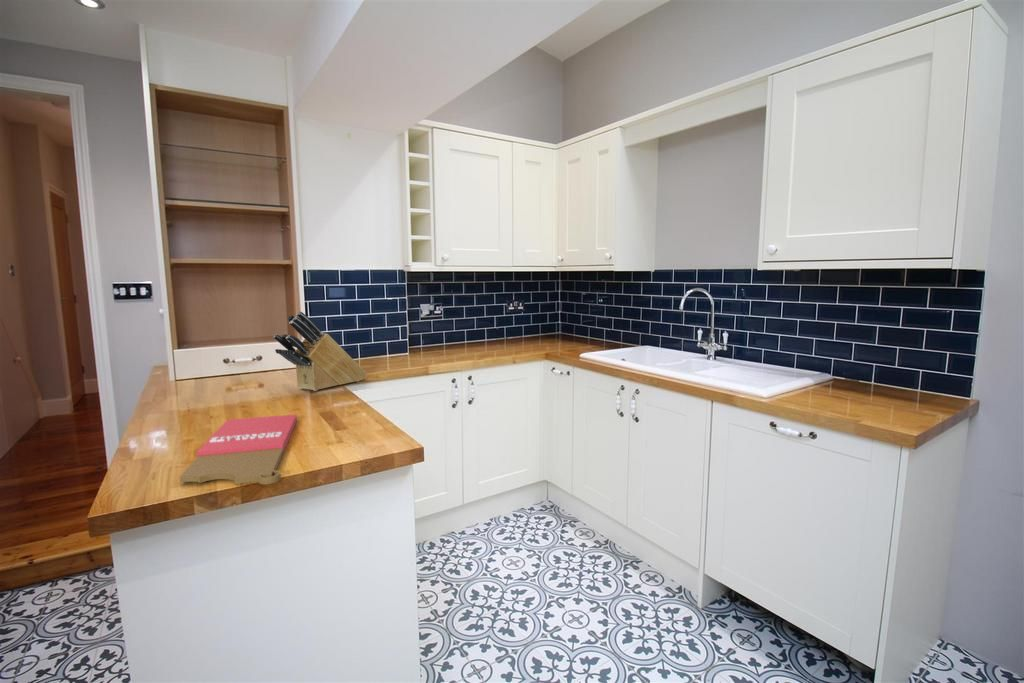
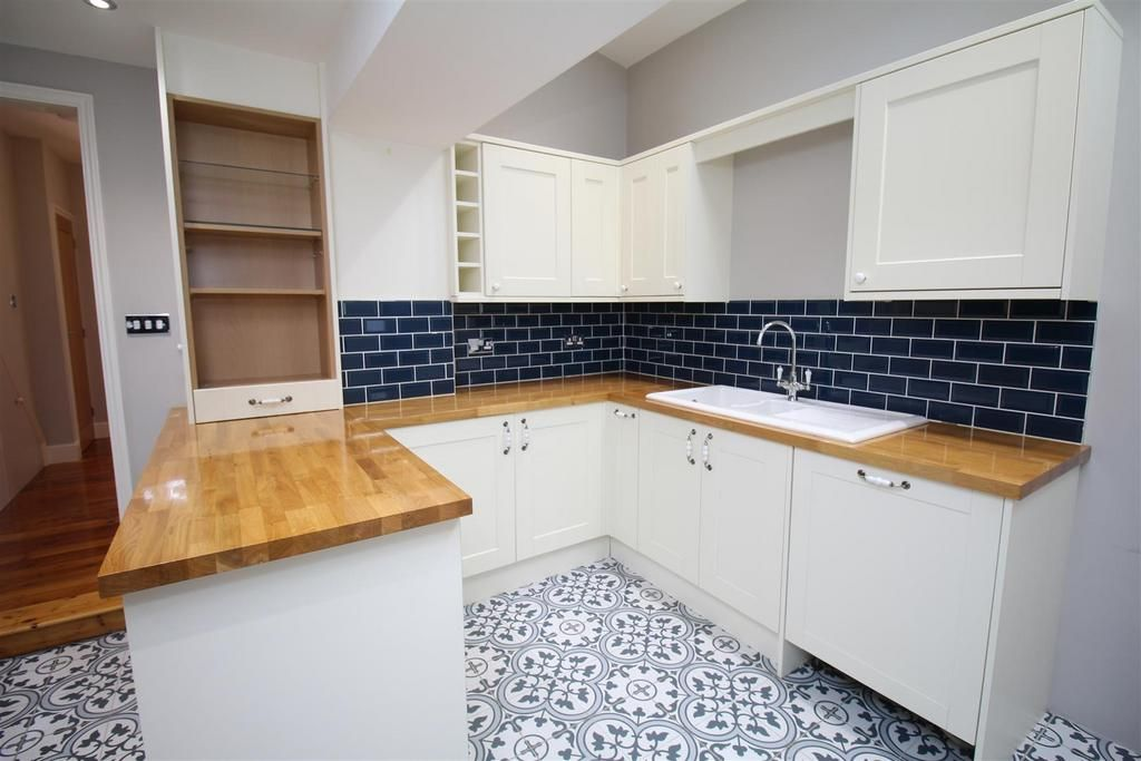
- knife block (321, 348)
- cutting board (249, 445)
